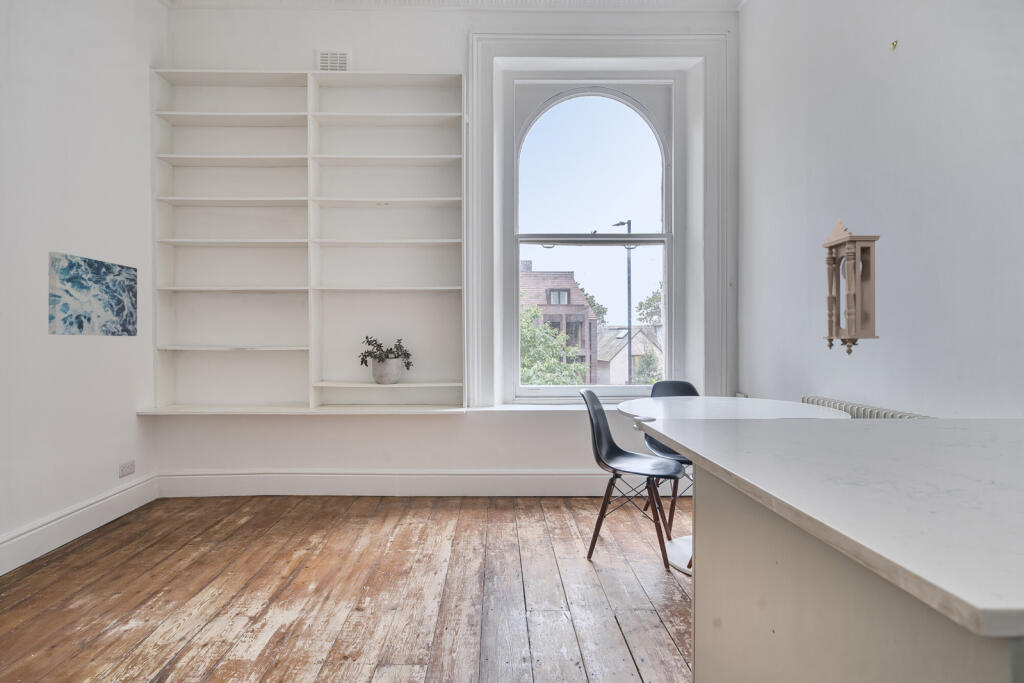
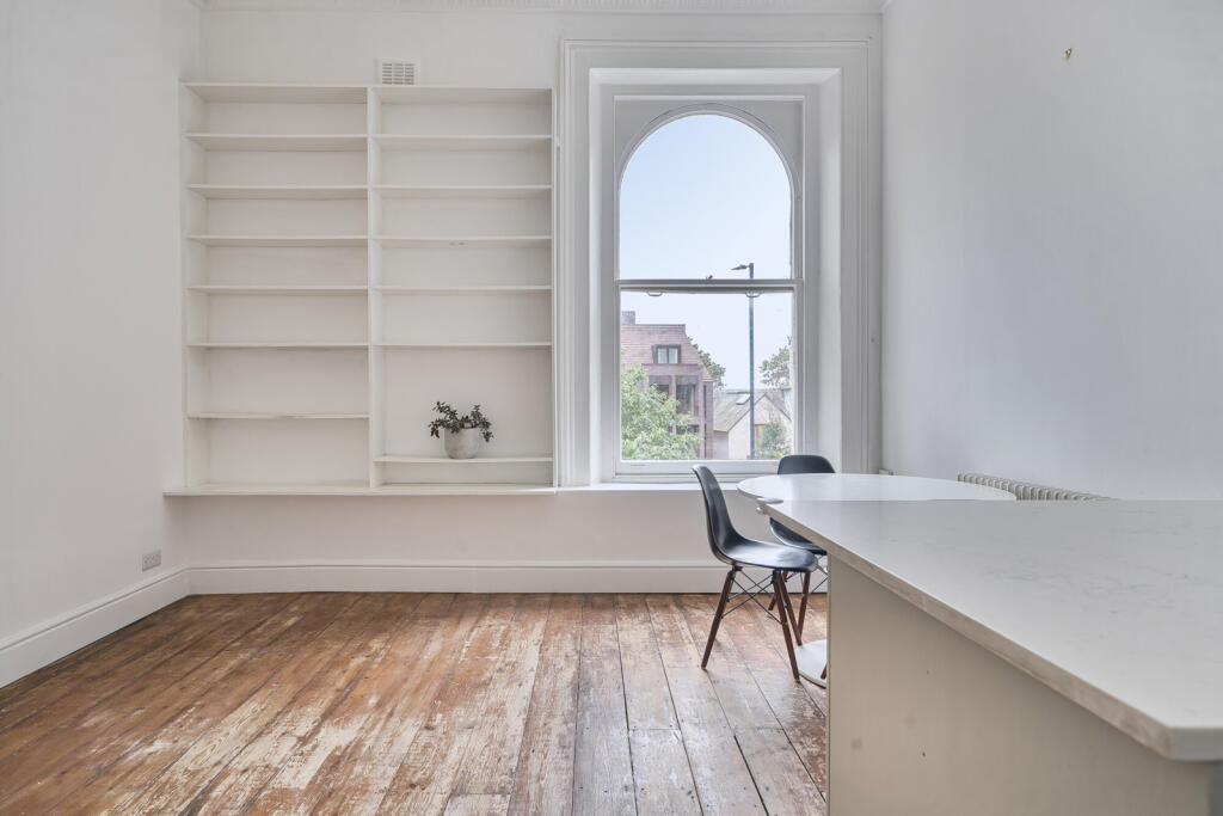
- wall art (96, 298)
- pendulum clock (849, 287)
